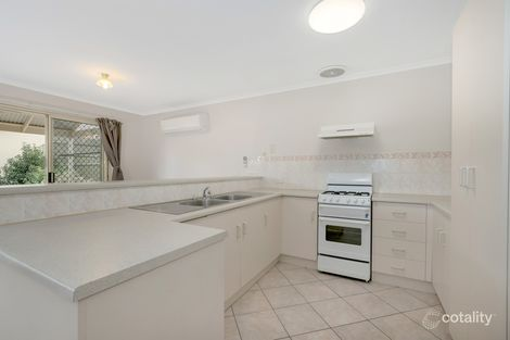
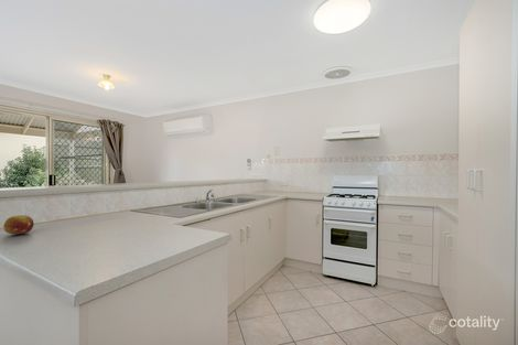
+ fruit (19, 224)
